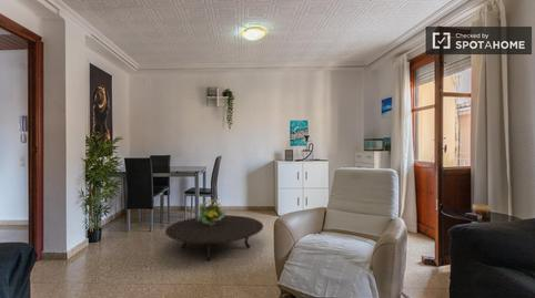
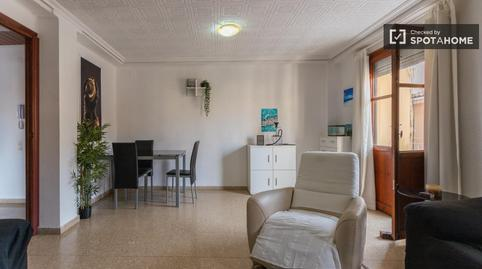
- flowering plant (210, 210)
- table (215, 236)
